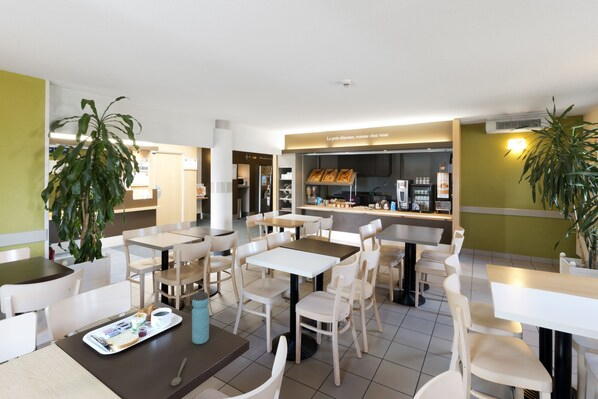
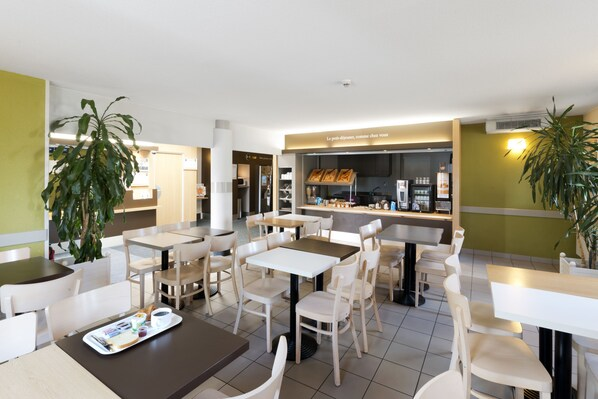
- spoon (180, 370)
- water bottle (200, 315)
